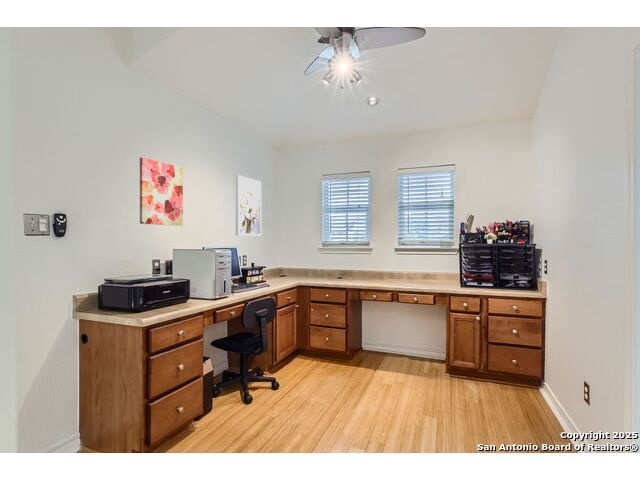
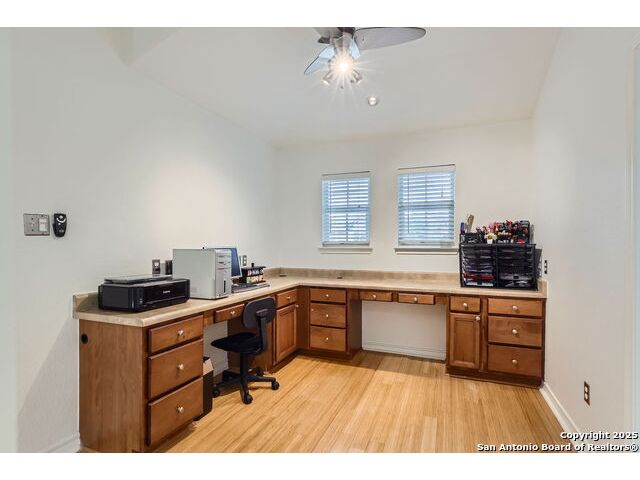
- wall art (249, 207)
- wall art (162, 193)
